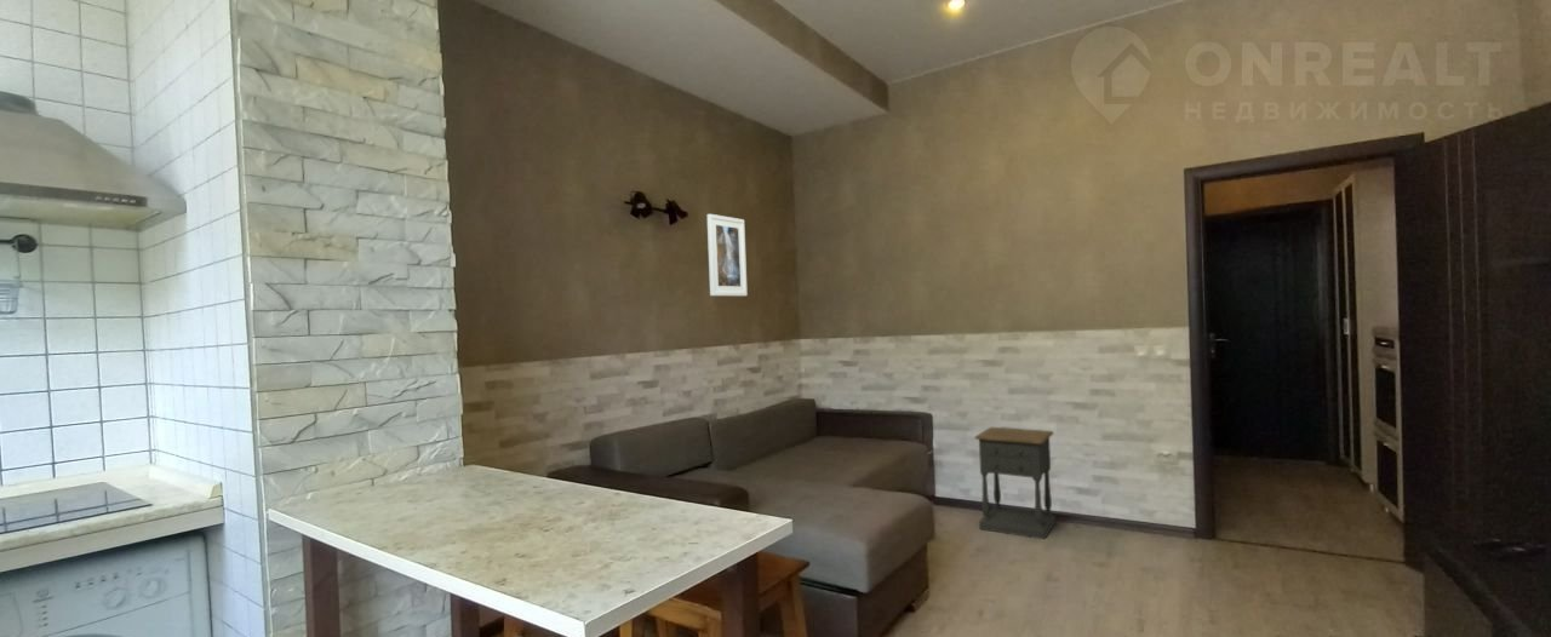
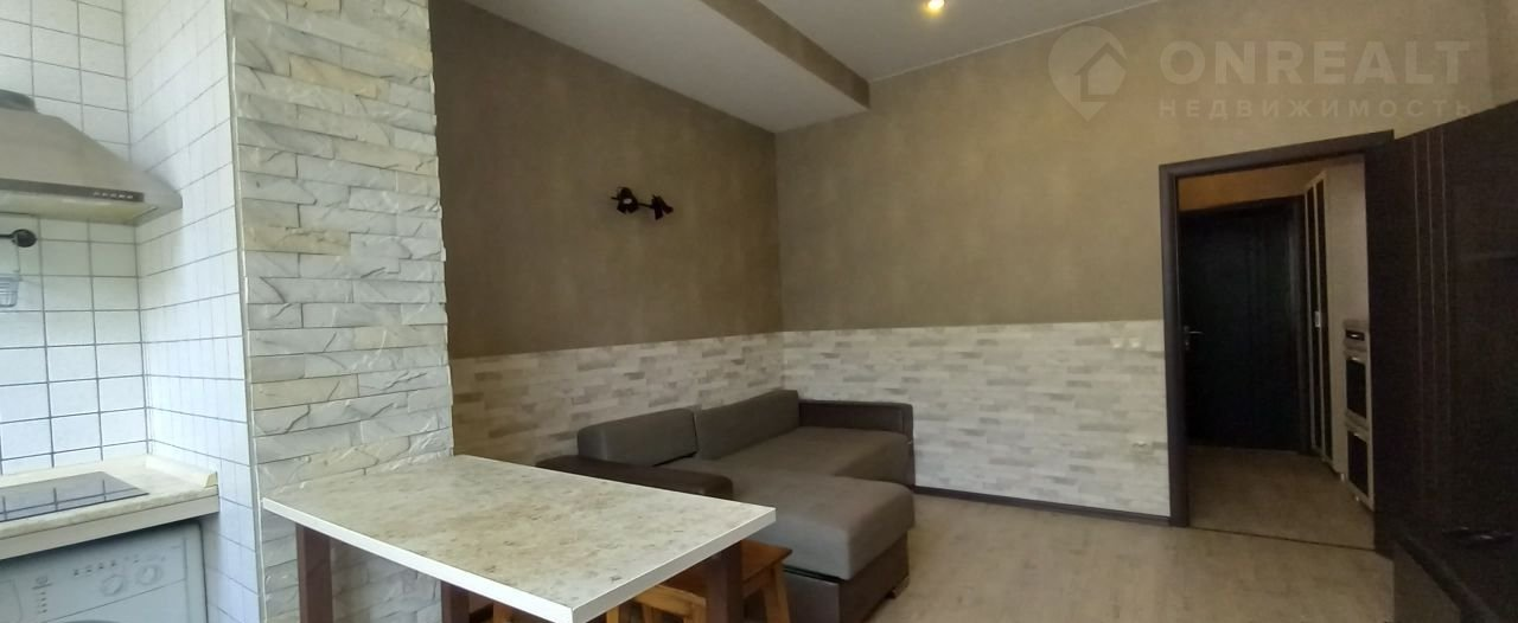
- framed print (727, 256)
- nightstand (1015, 475)
